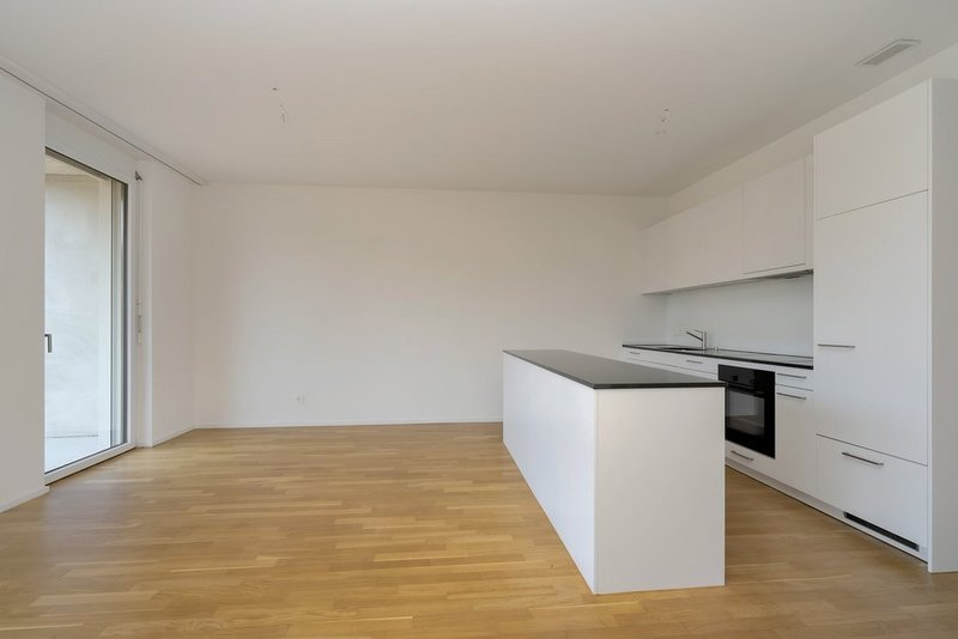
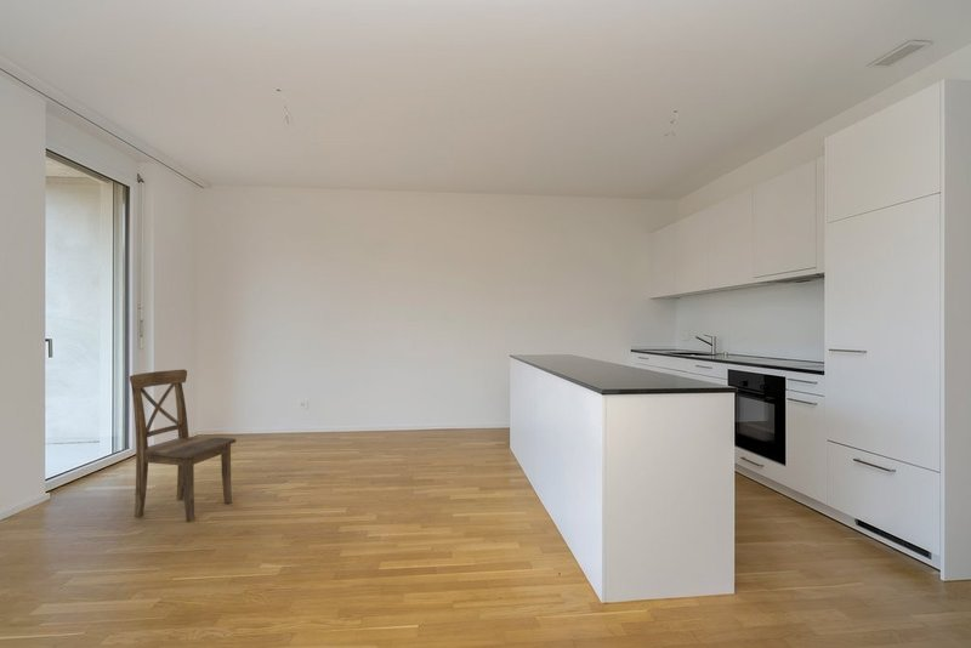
+ dining chair (182, 440)
